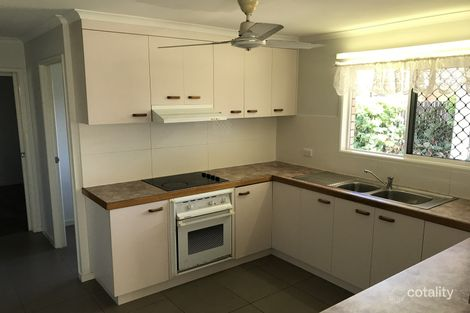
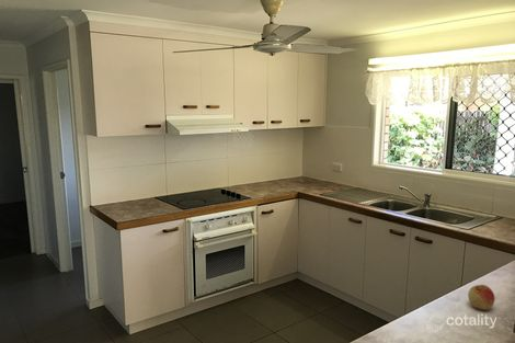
+ apple (481, 296)
